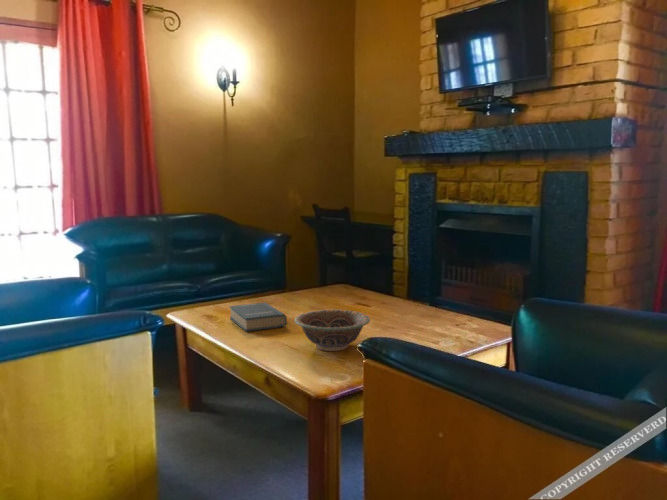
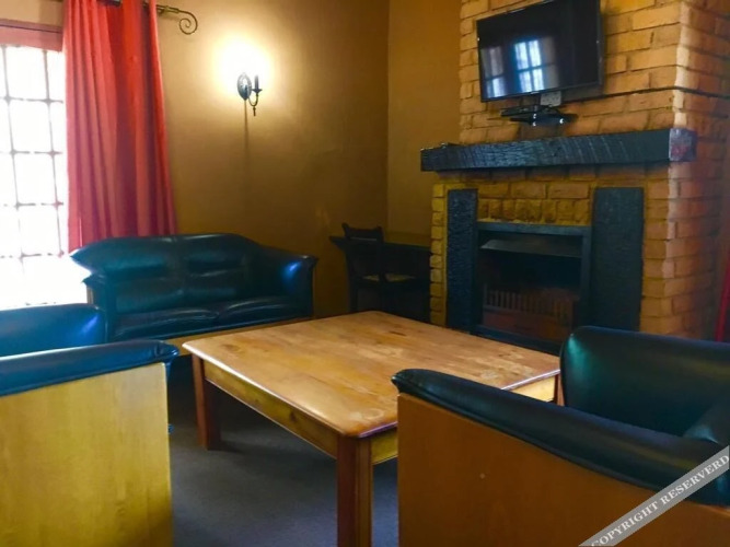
- decorative bowl (332, 332)
- hardback book (257, 315)
